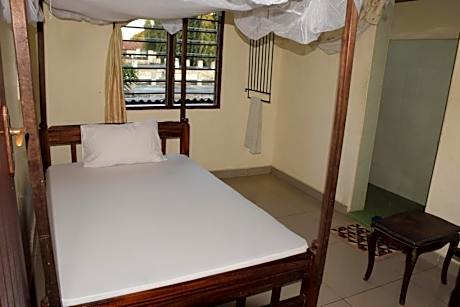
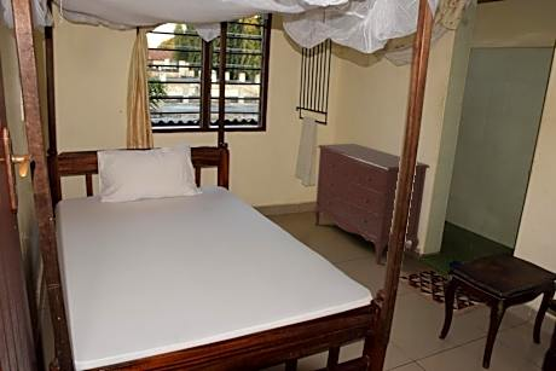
+ dresser (364, 197)
